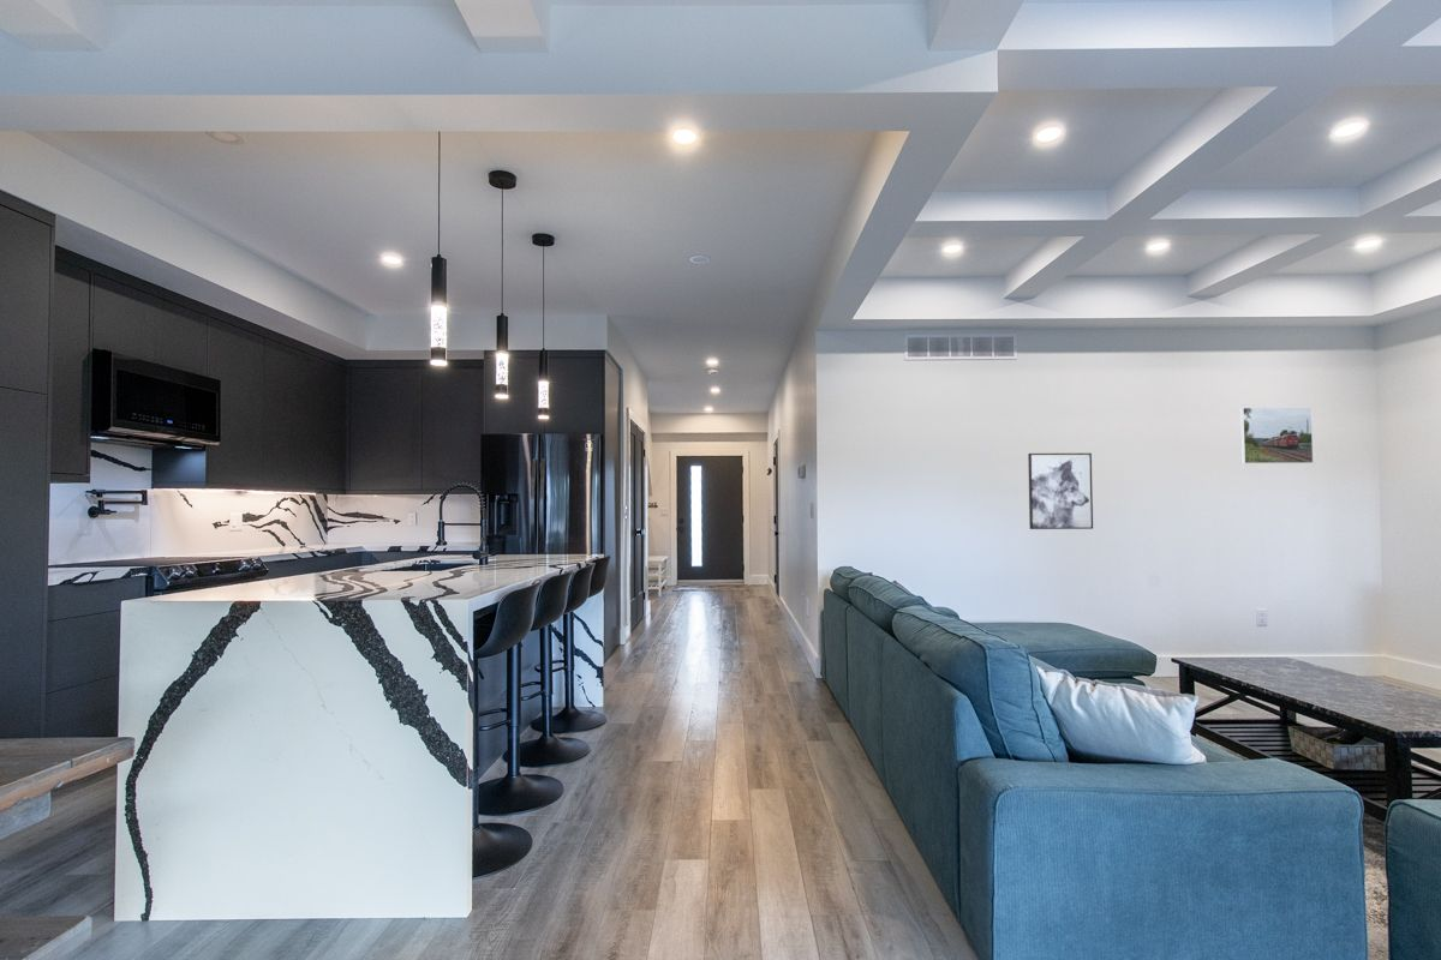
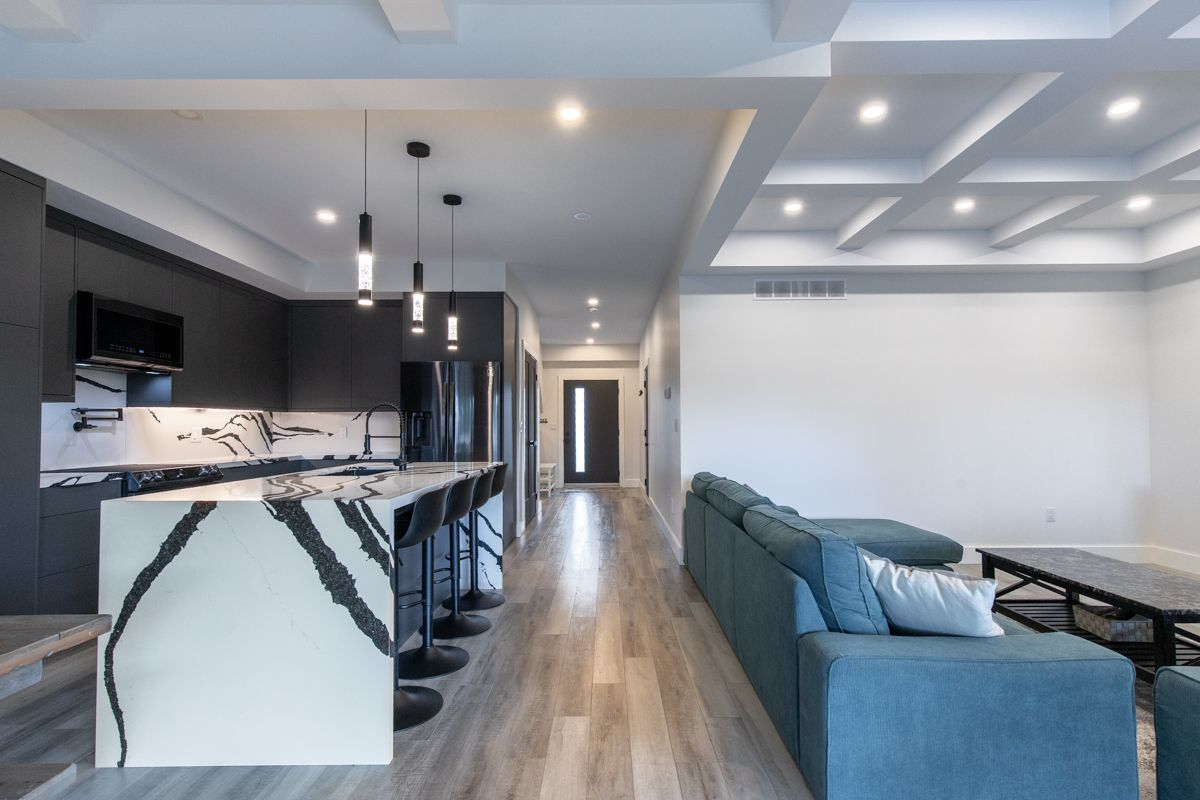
- wall art (1060, 491)
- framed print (1275, 434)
